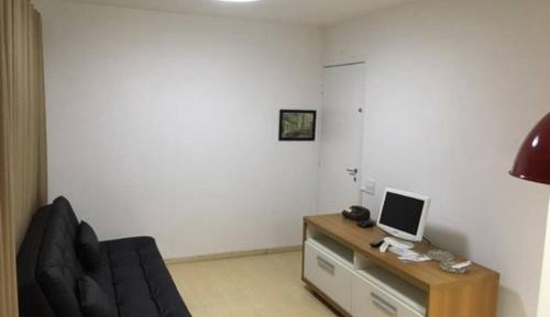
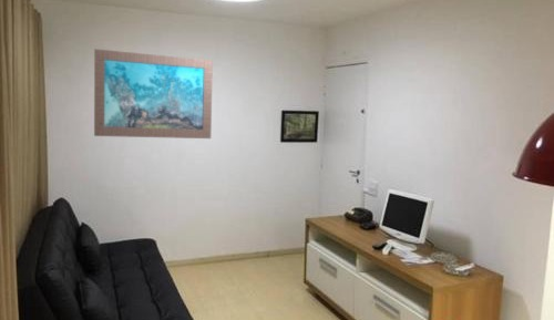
+ wall art (155, 96)
